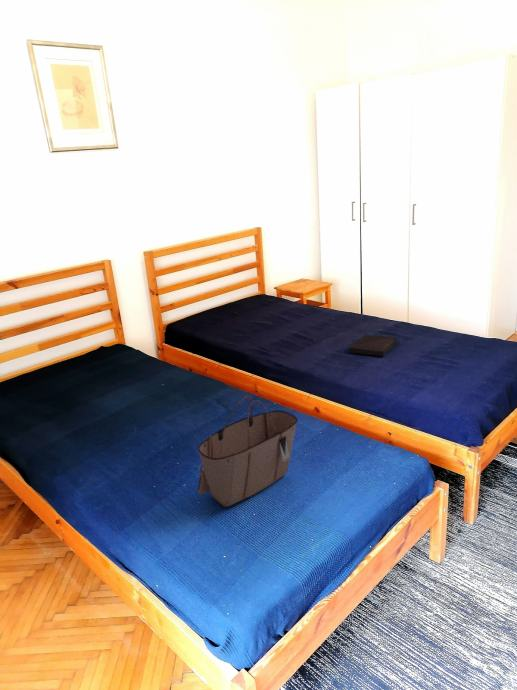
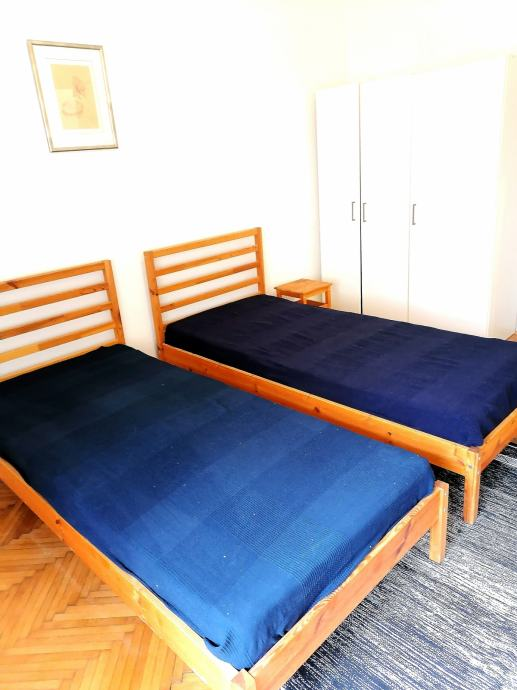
- book (373, 345)
- tote bag (249, 443)
